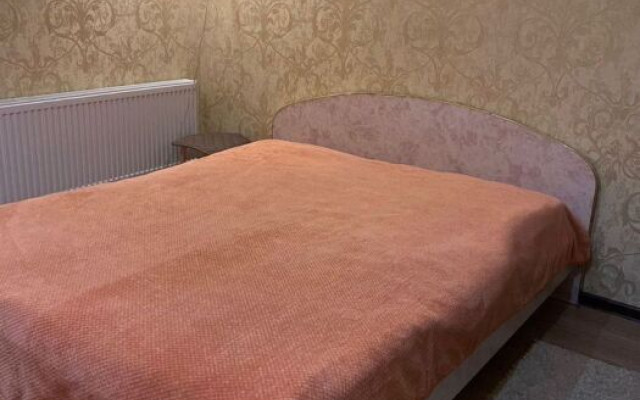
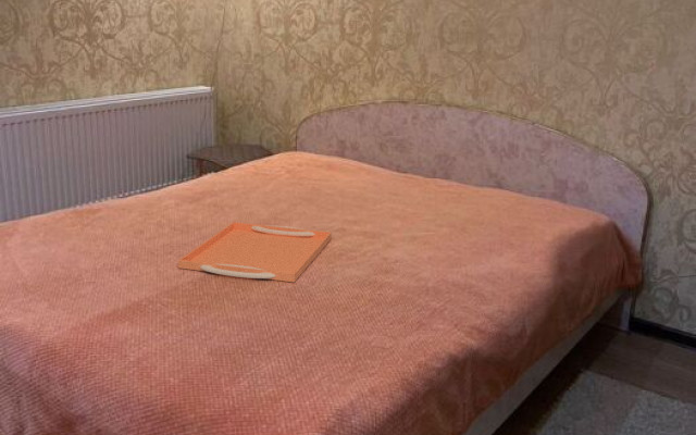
+ serving tray (260, 248)
